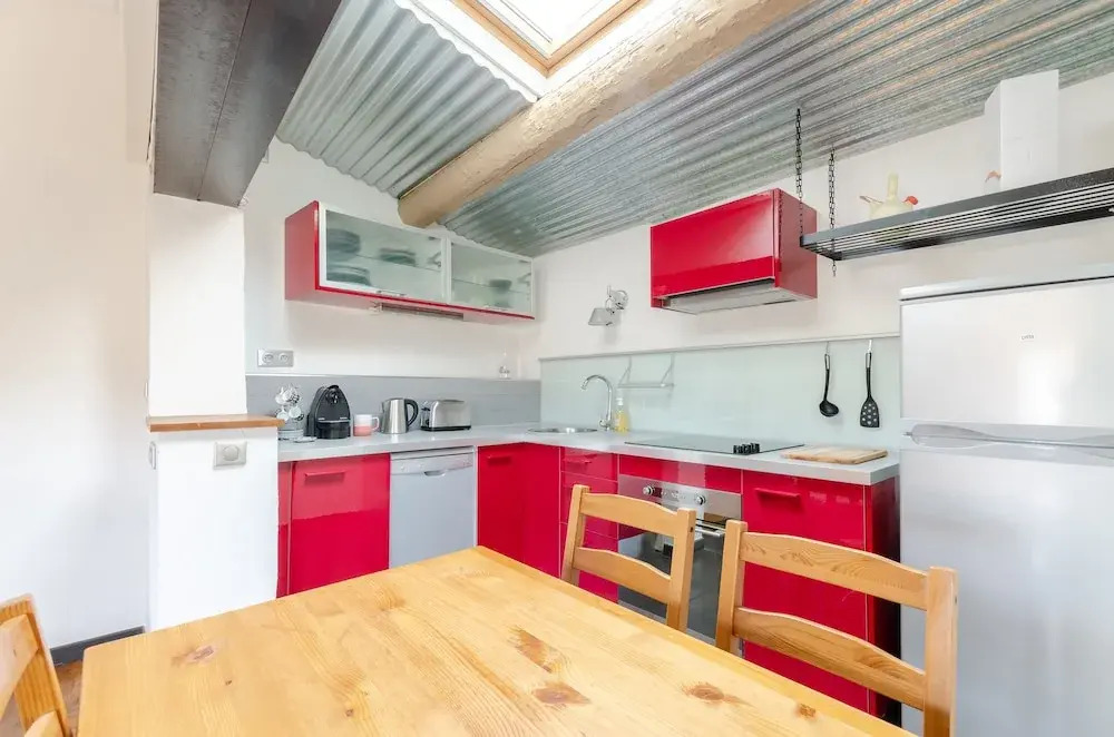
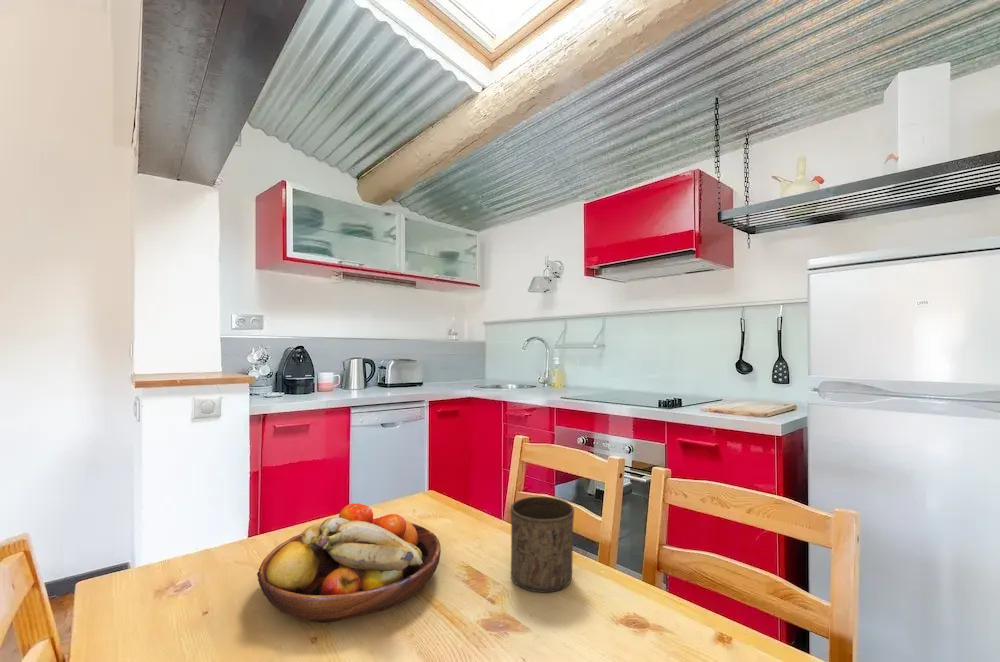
+ cup (542, 541)
+ fruit bowl (356, 545)
